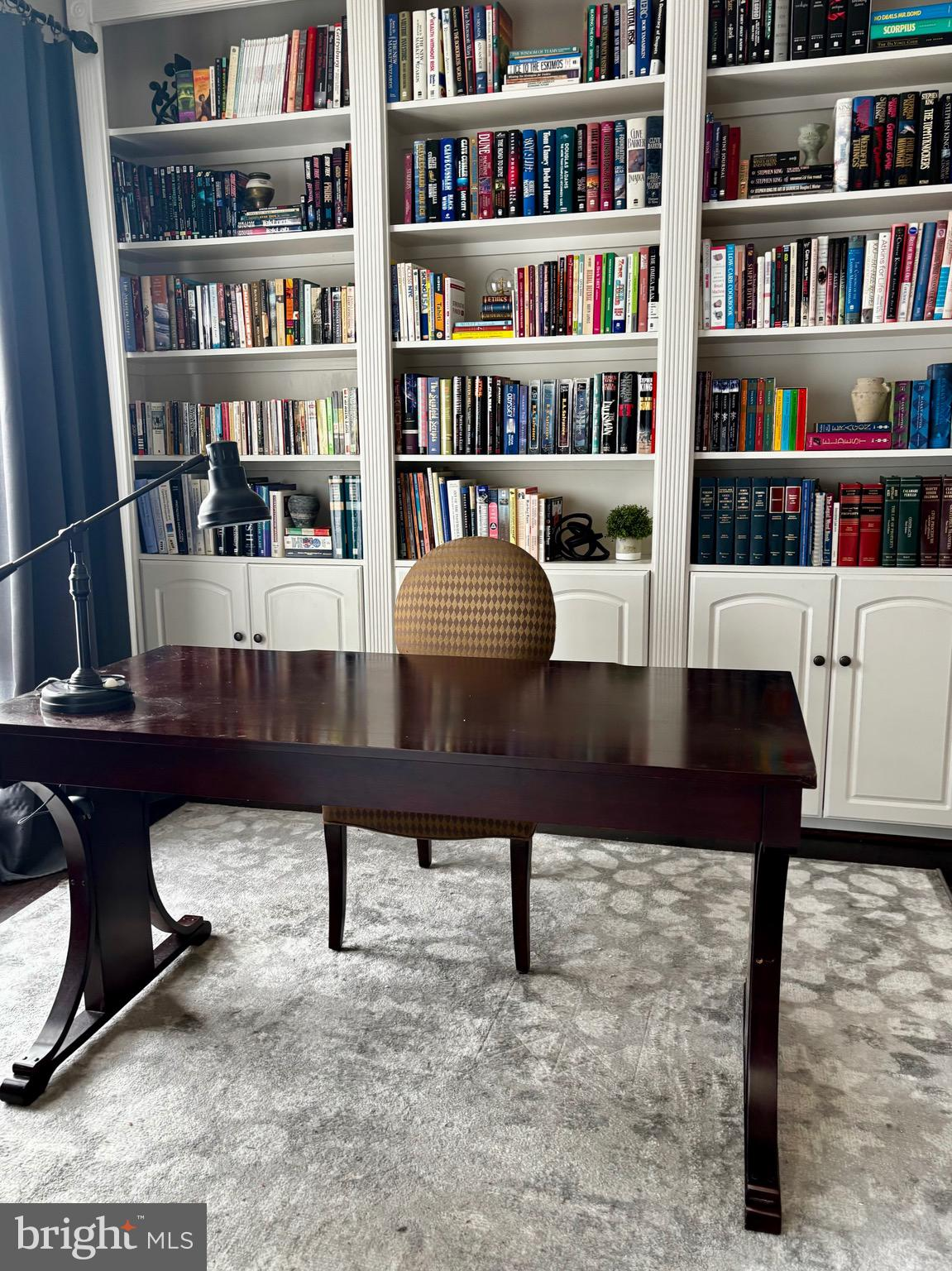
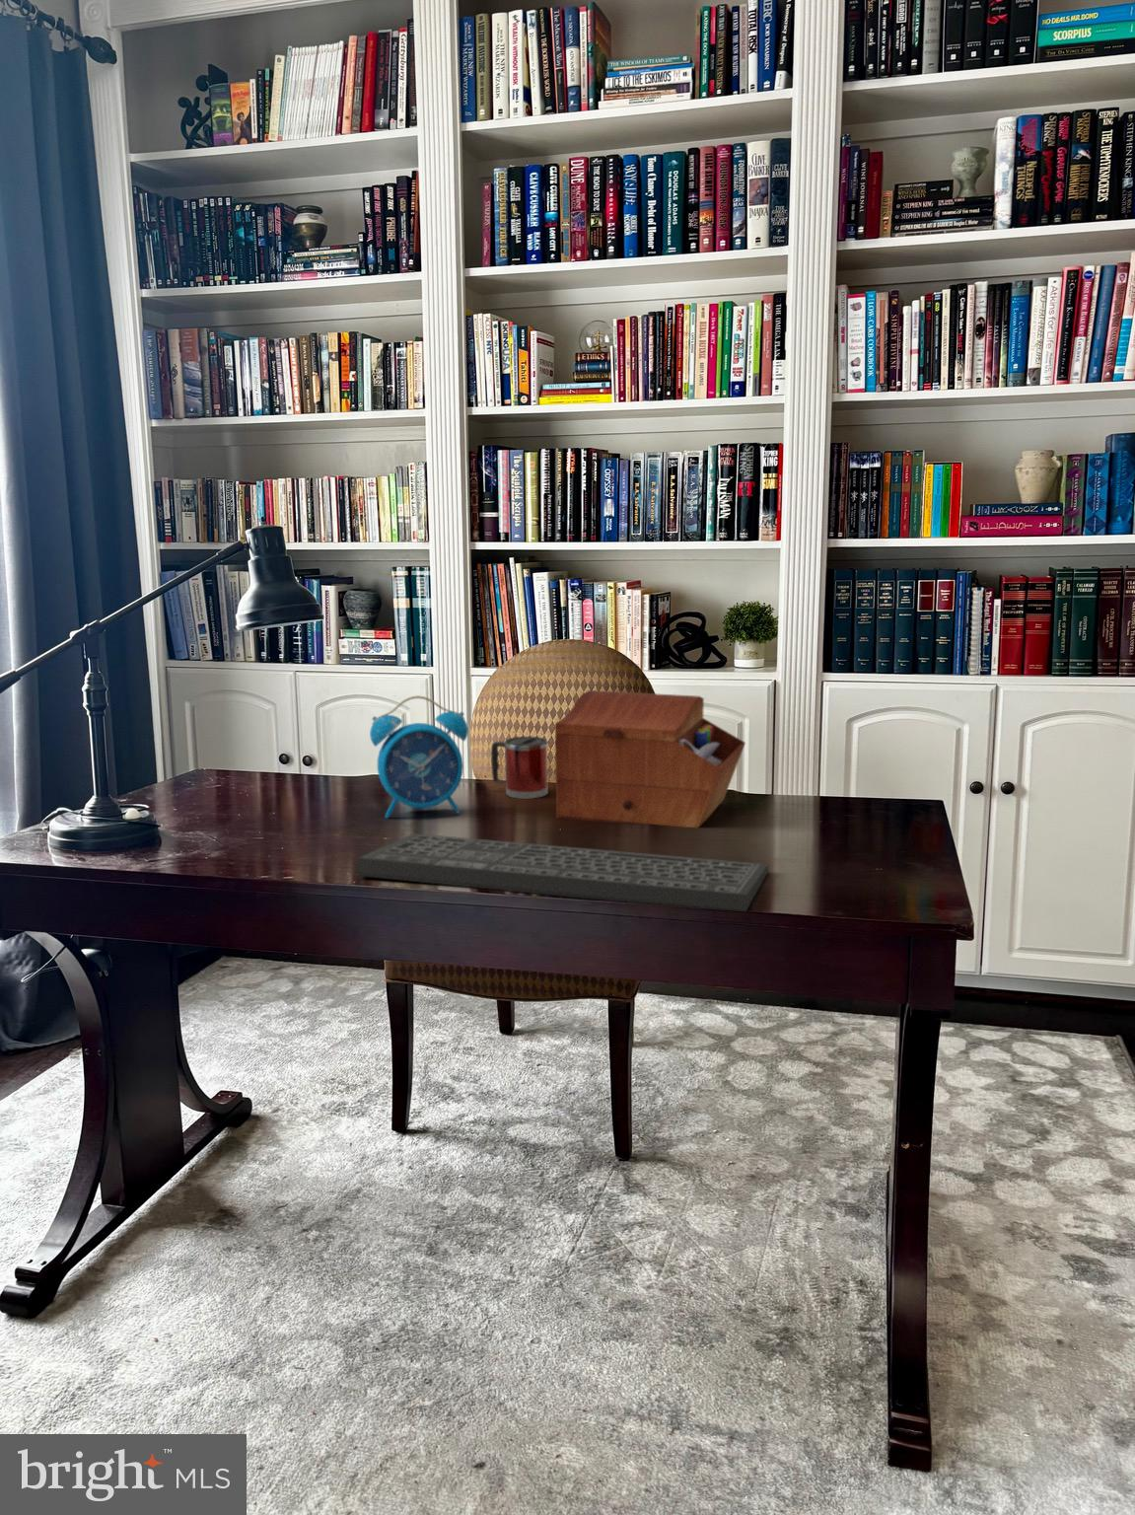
+ keyboard (563, 865)
+ alarm clock (420, 756)
+ sewing box (651, 758)
+ mug (520, 765)
